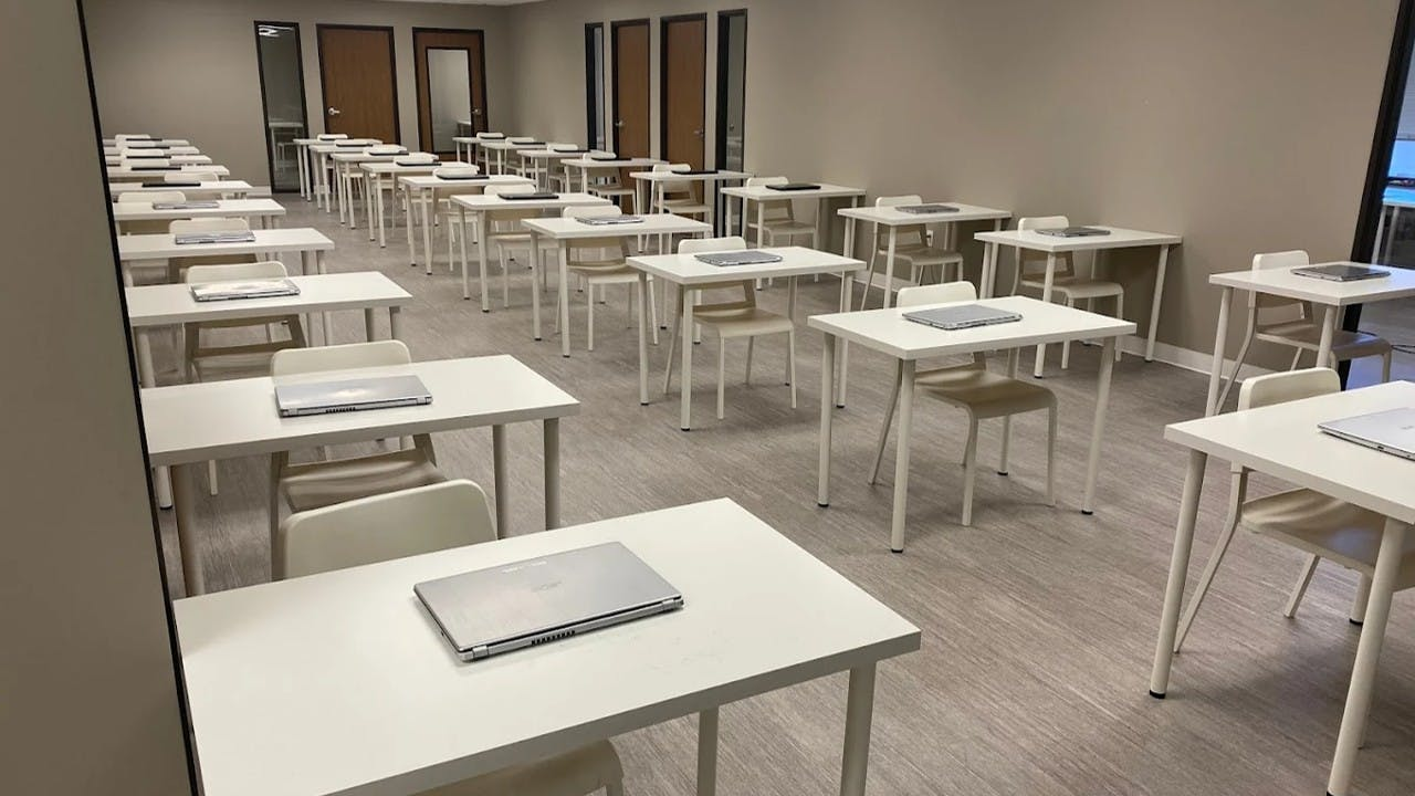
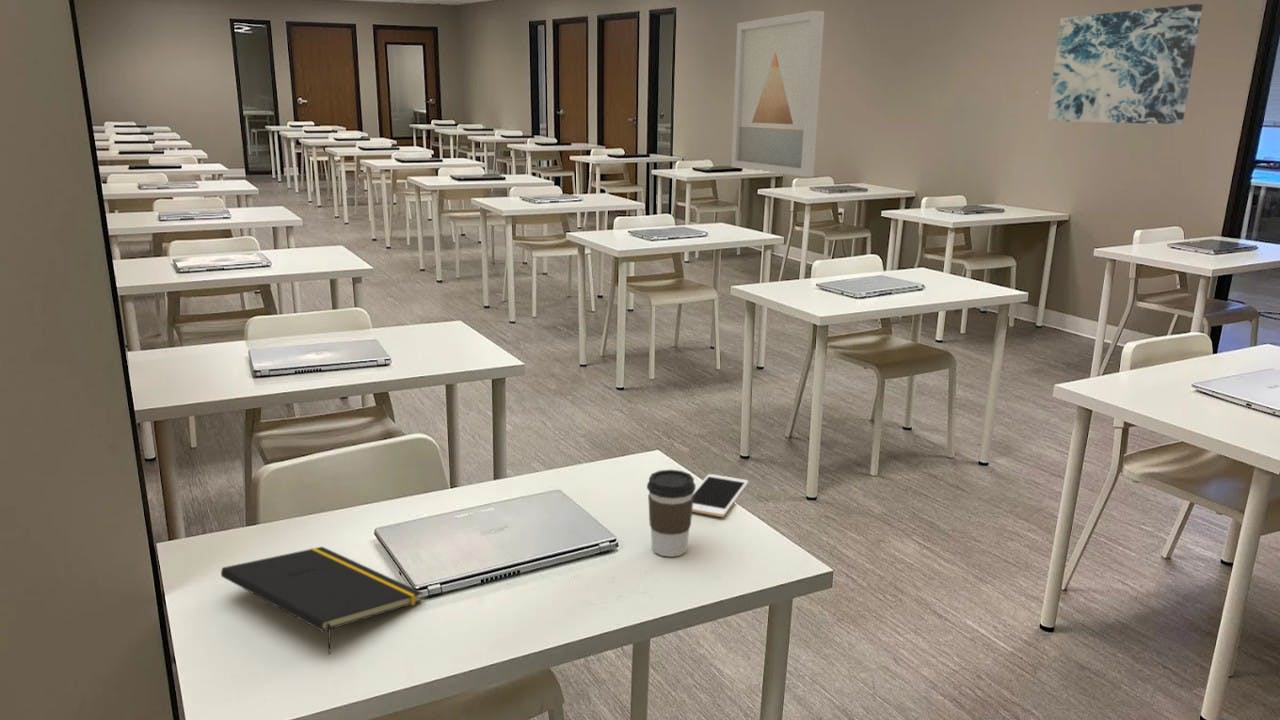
+ cell phone (715, 494)
+ coffee cup (670, 513)
+ notepad (322, 584)
+ wall art (773, 96)
+ wall art (1118, 67)
